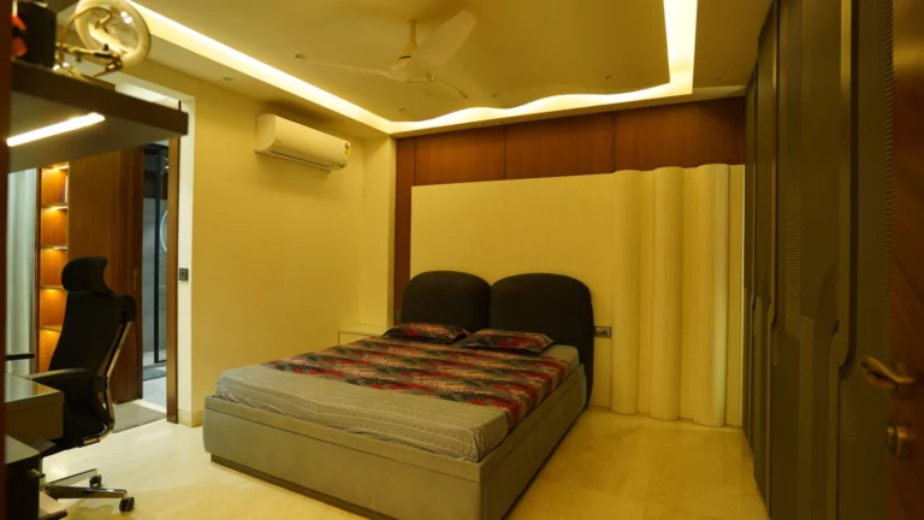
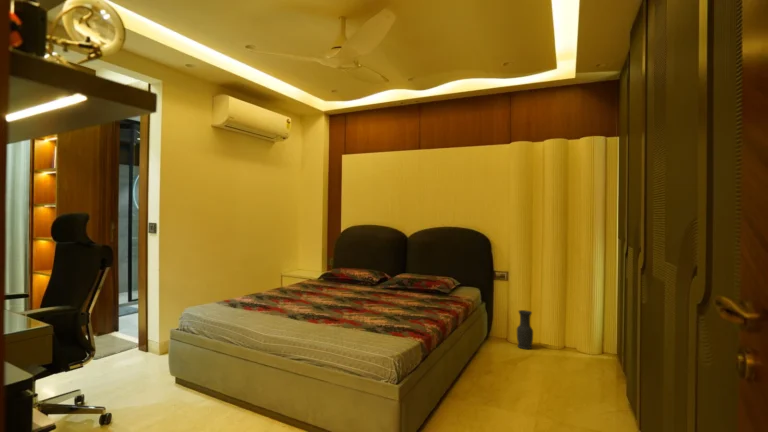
+ vase (524, 329)
